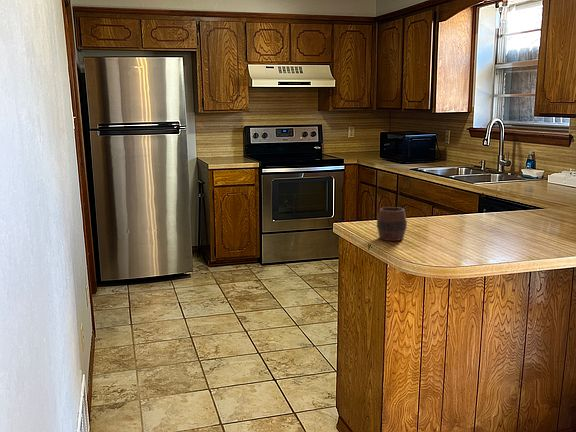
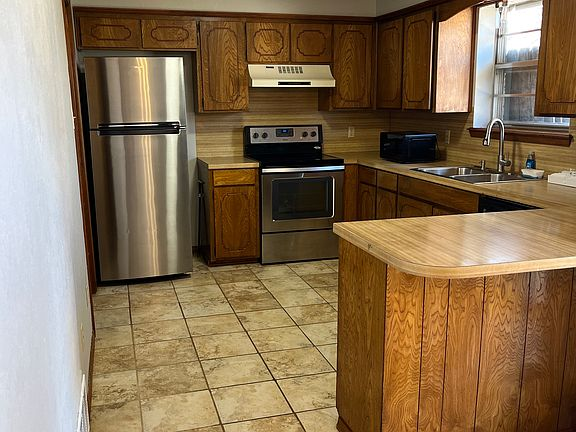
- cup (391, 223)
